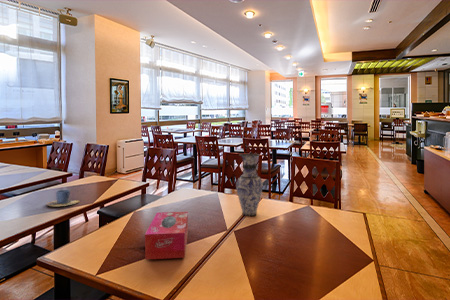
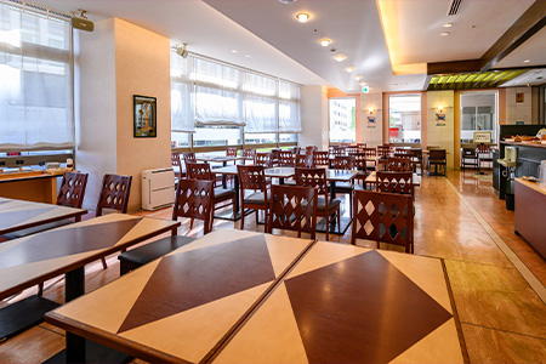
- vase (249, 184)
- tissue box (169, 232)
- cup (63, 196)
